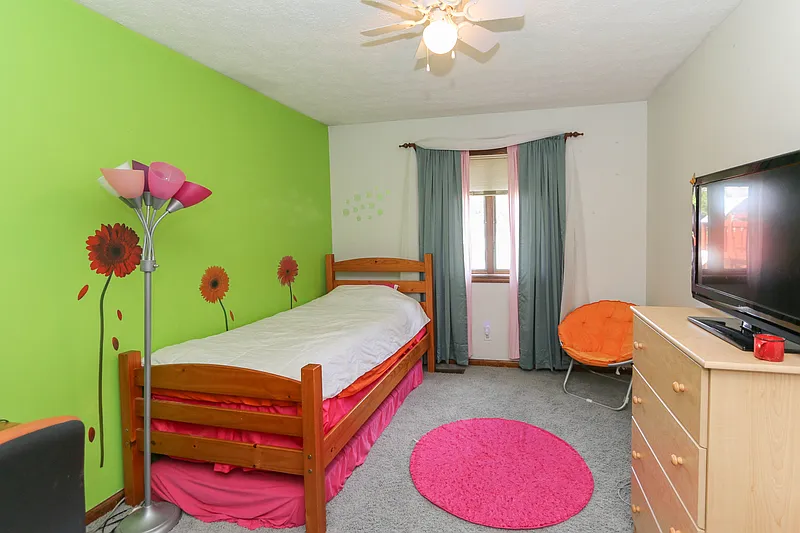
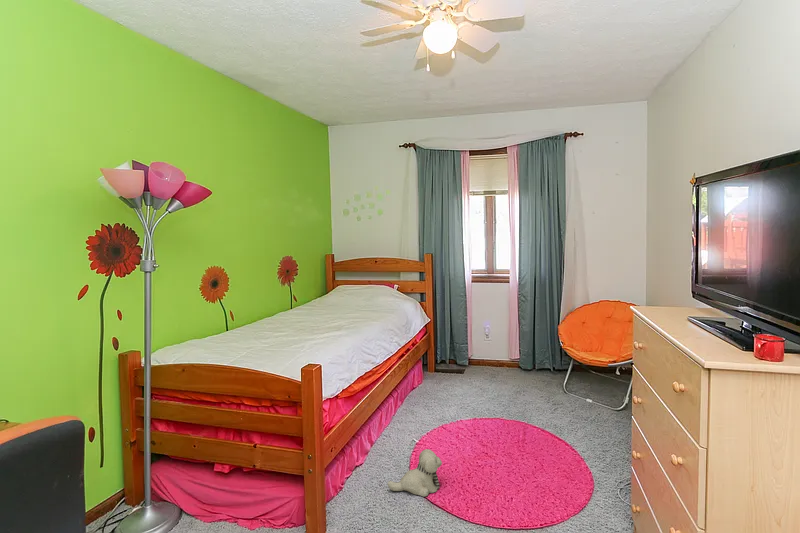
+ plush toy (415, 469)
